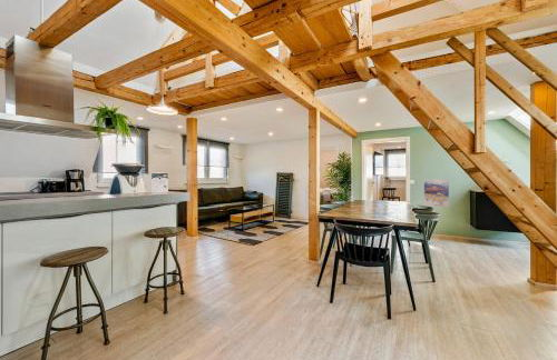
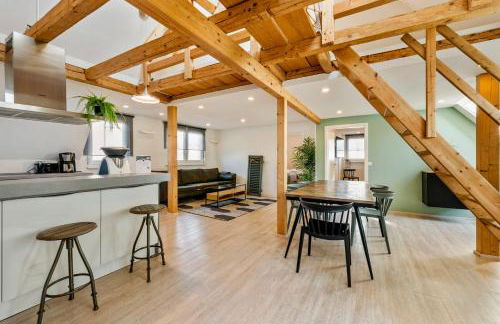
- wall art (436, 192)
